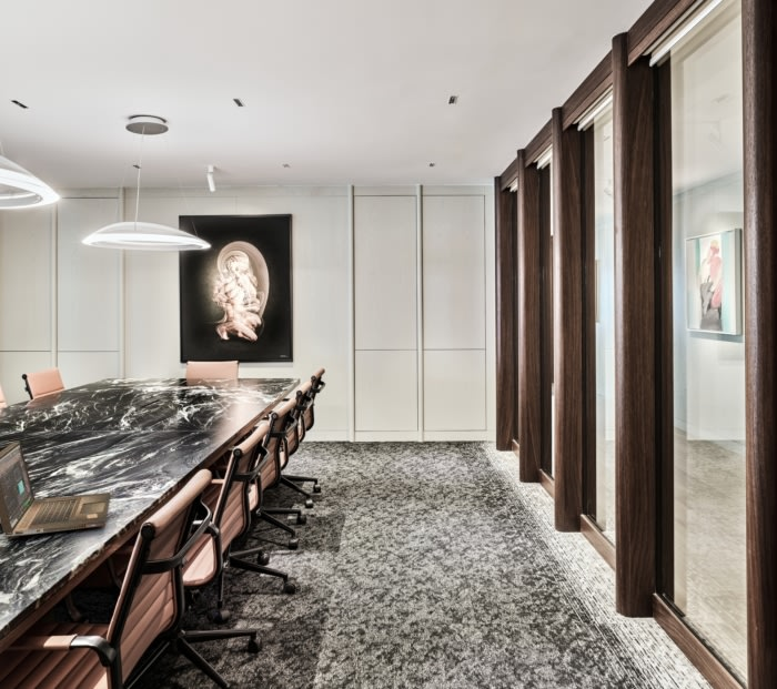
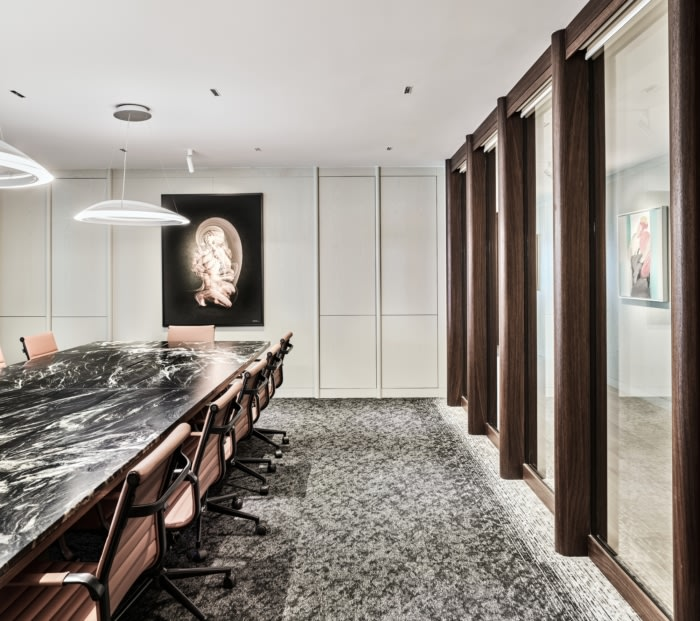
- laptop (56, 497)
